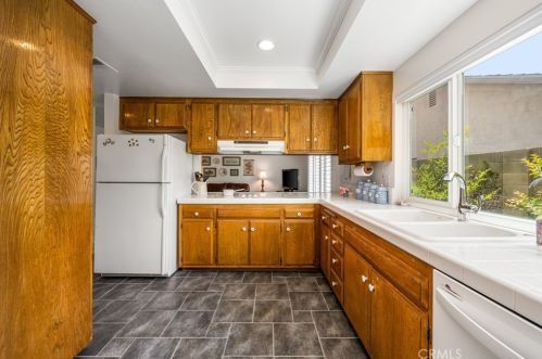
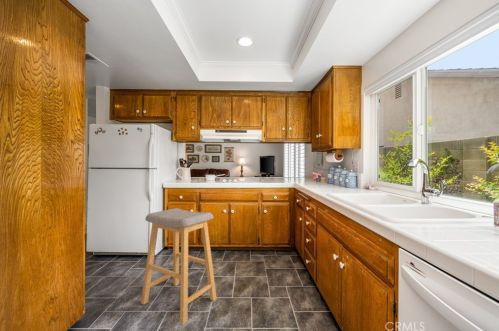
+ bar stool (179, 256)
